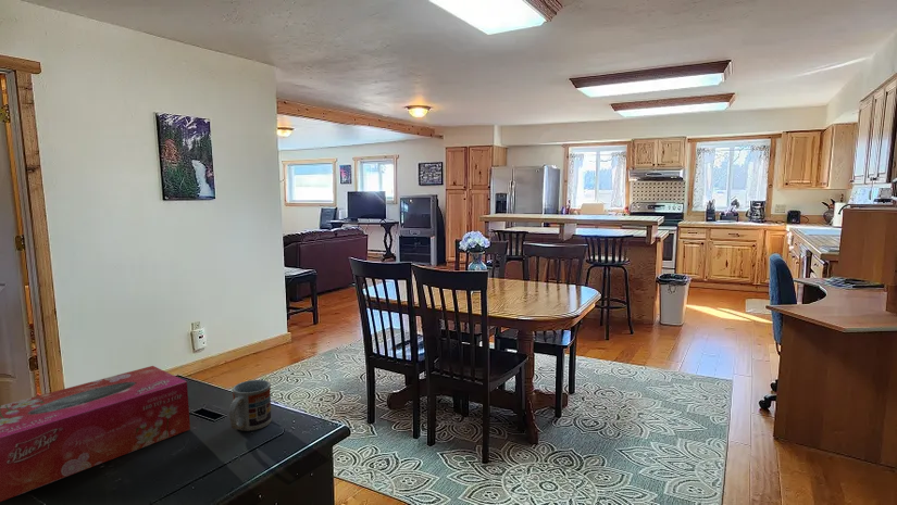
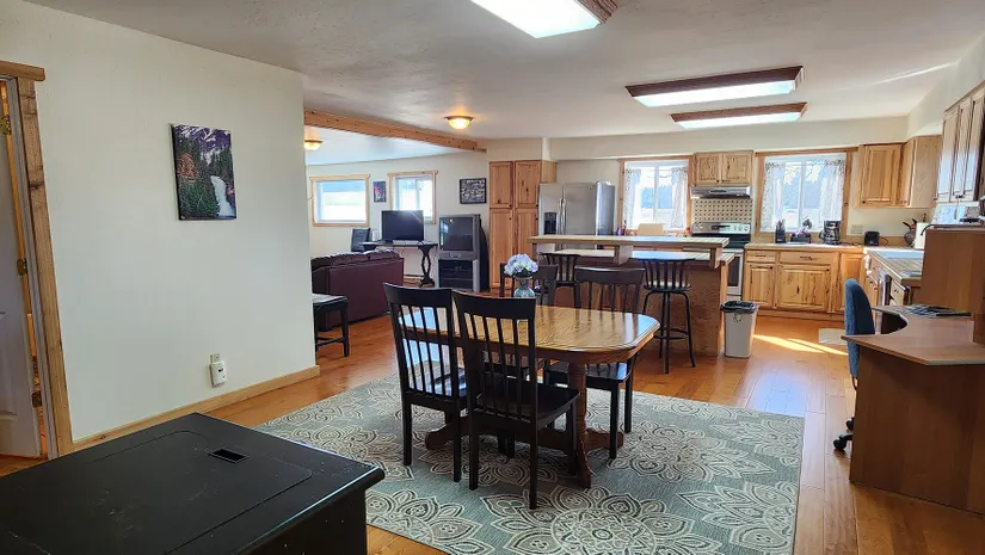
- tissue box (88, 422)
- cup (248, 407)
